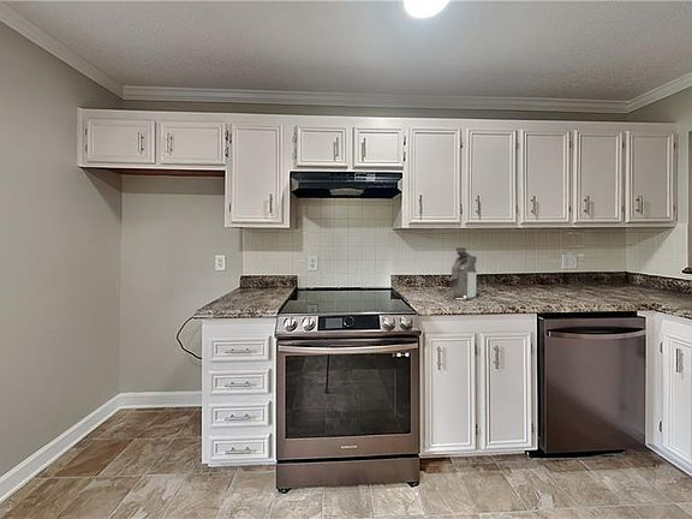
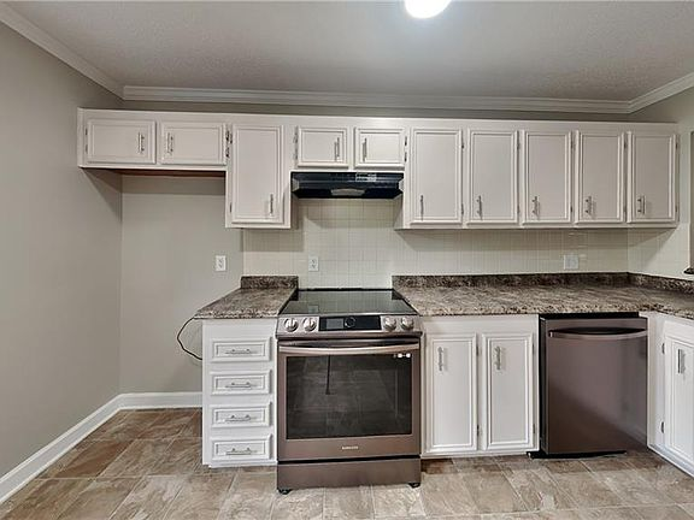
- coffee maker (464, 273)
